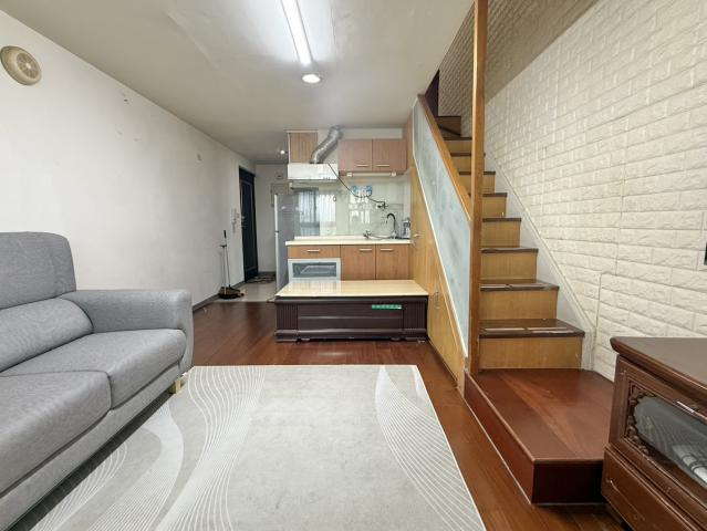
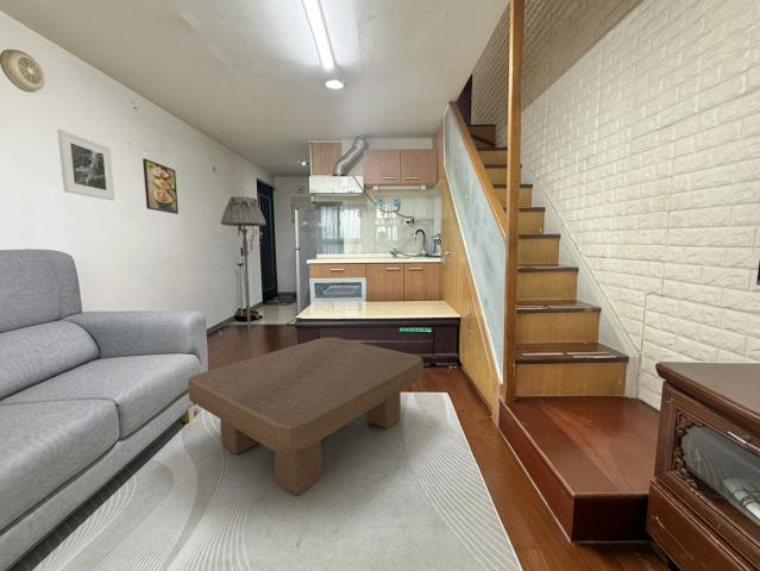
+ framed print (88, 168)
+ floor lamp (246, 290)
+ coffee table (315, 400)
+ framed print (162, 188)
